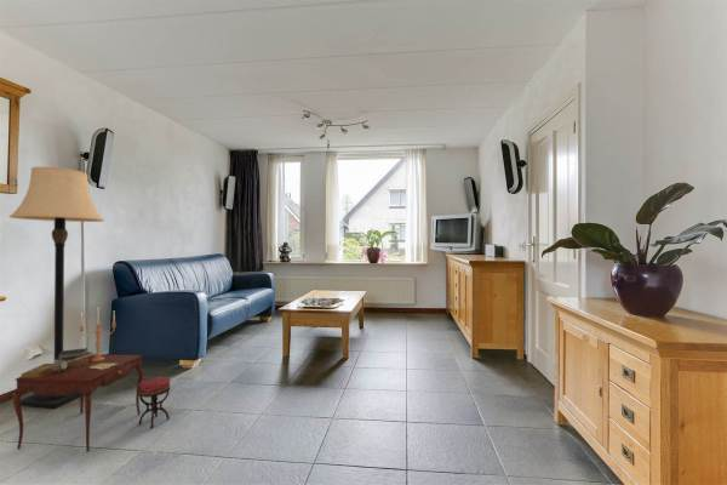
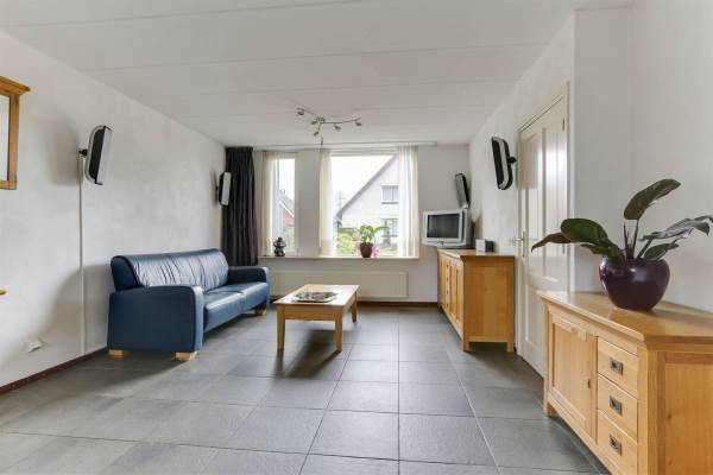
- lamp (59, 284)
- side table (102, 370)
